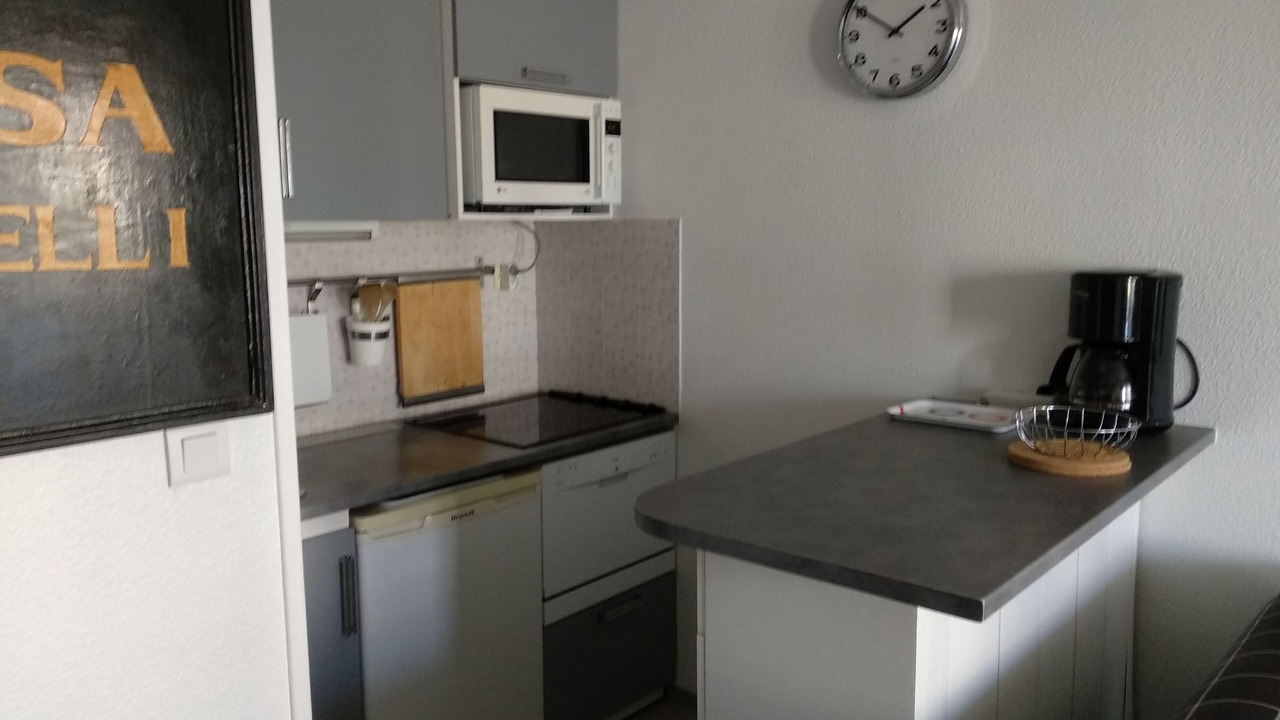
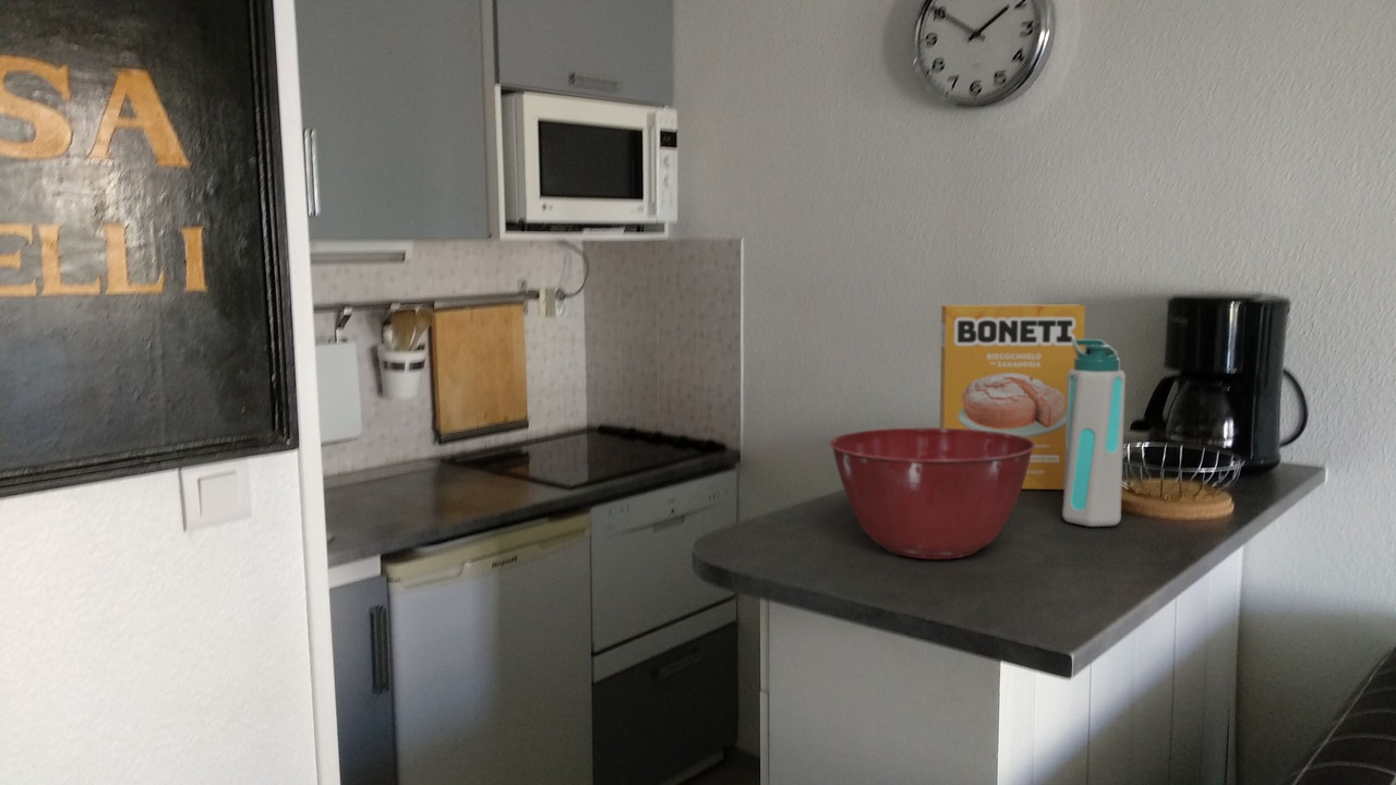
+ mixing bowl (929, 493)
+ cereal box (1009, 396)
+ water bottle (1092, 431)
